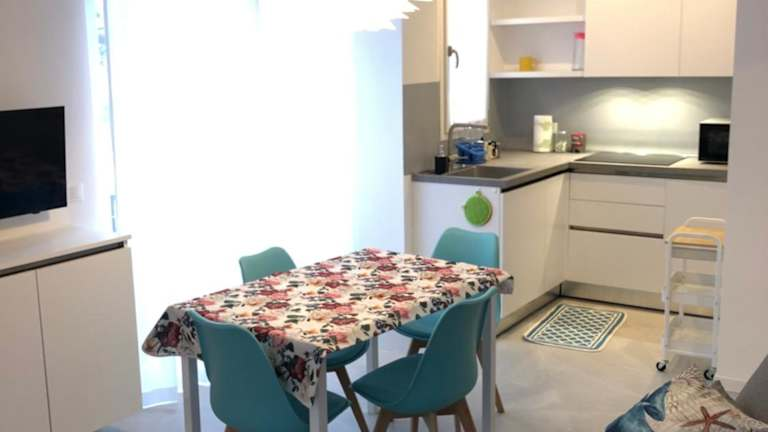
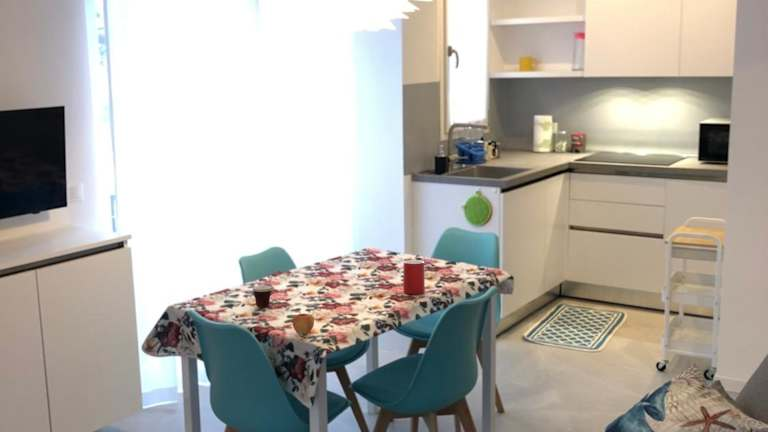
+ apple (303, 322)
+ cup (268, 288)
+ cup (416, 276)
